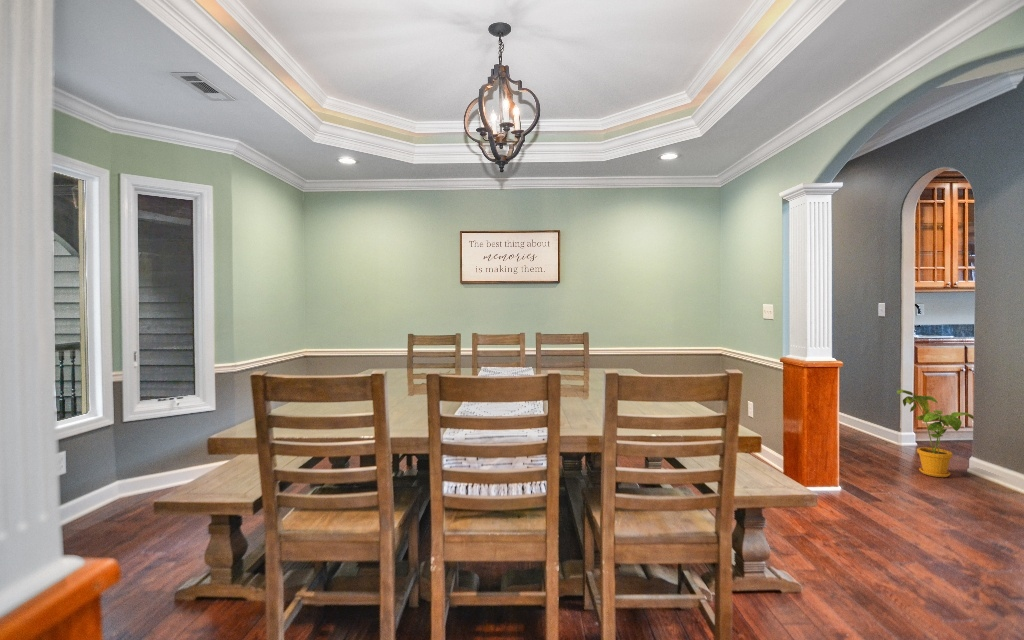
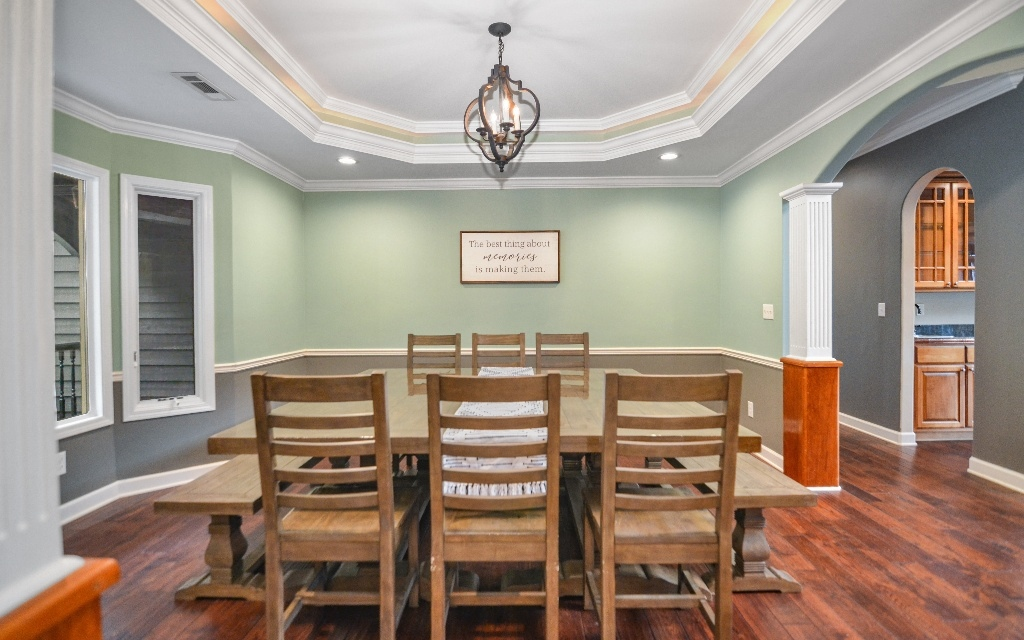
- house plant (941, 432)
